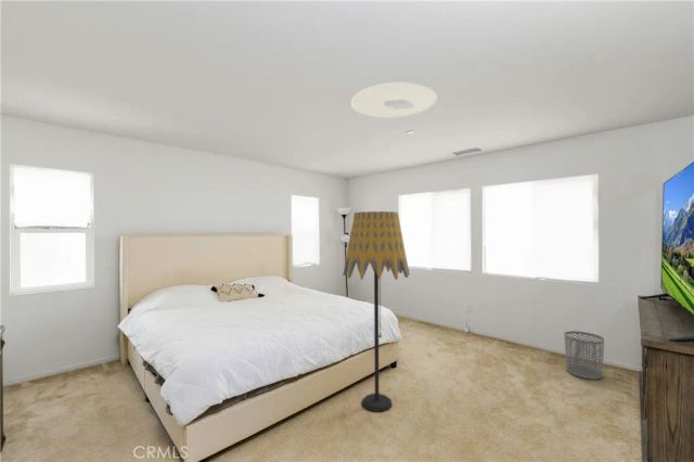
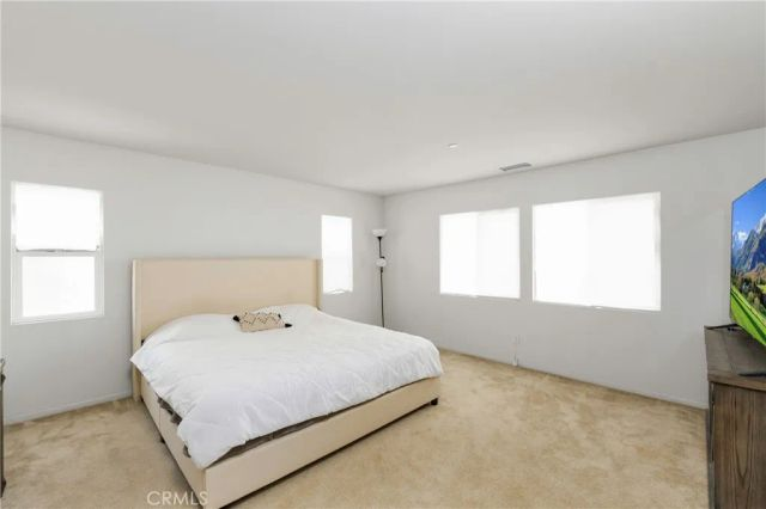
- ceiling light (393, 98)
- floor lamp (376, 307)
- waste bin (583, 355)
